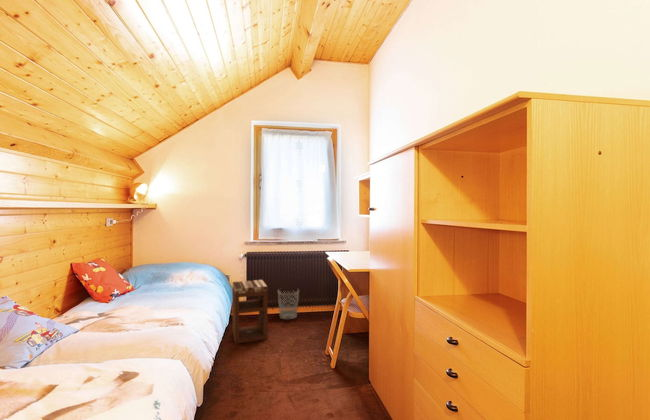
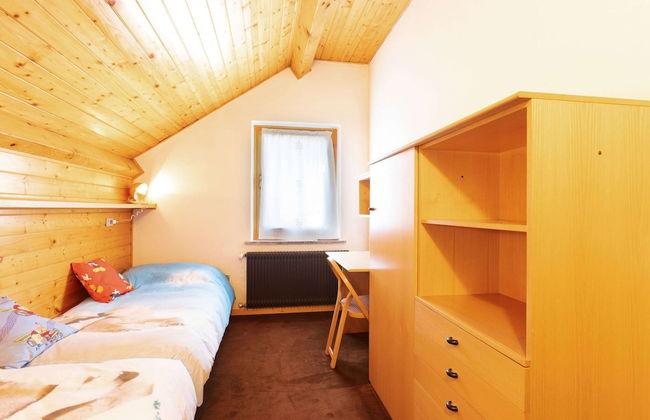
- nightstand (249, 309)
- wastebasket (288, 303)
